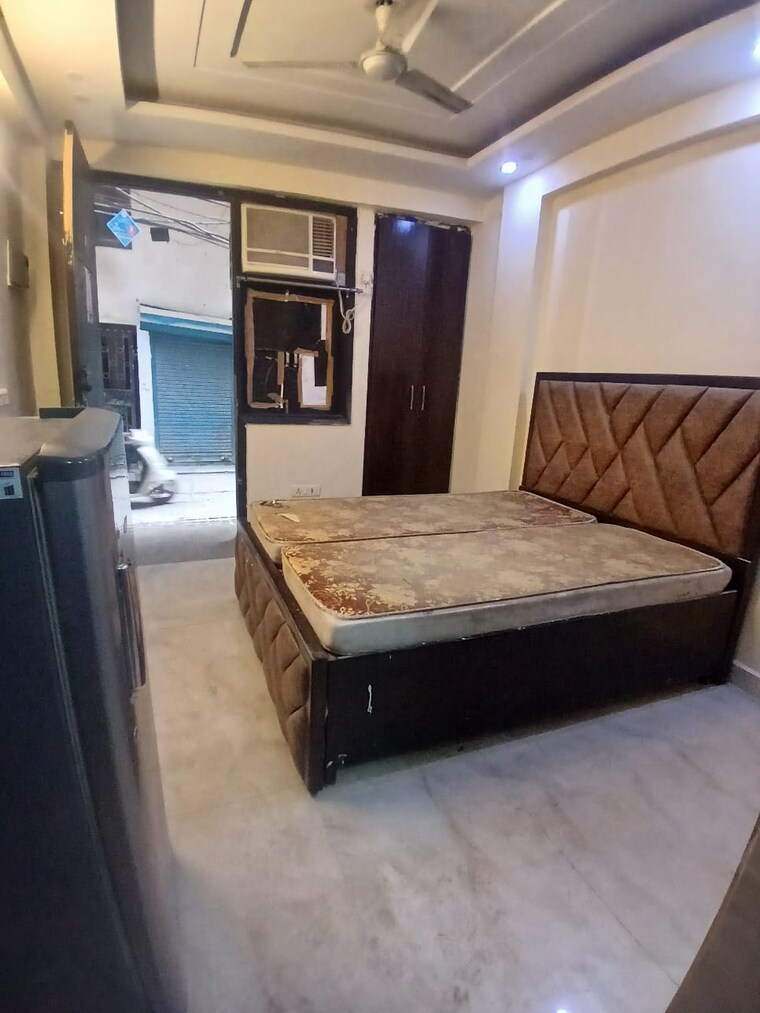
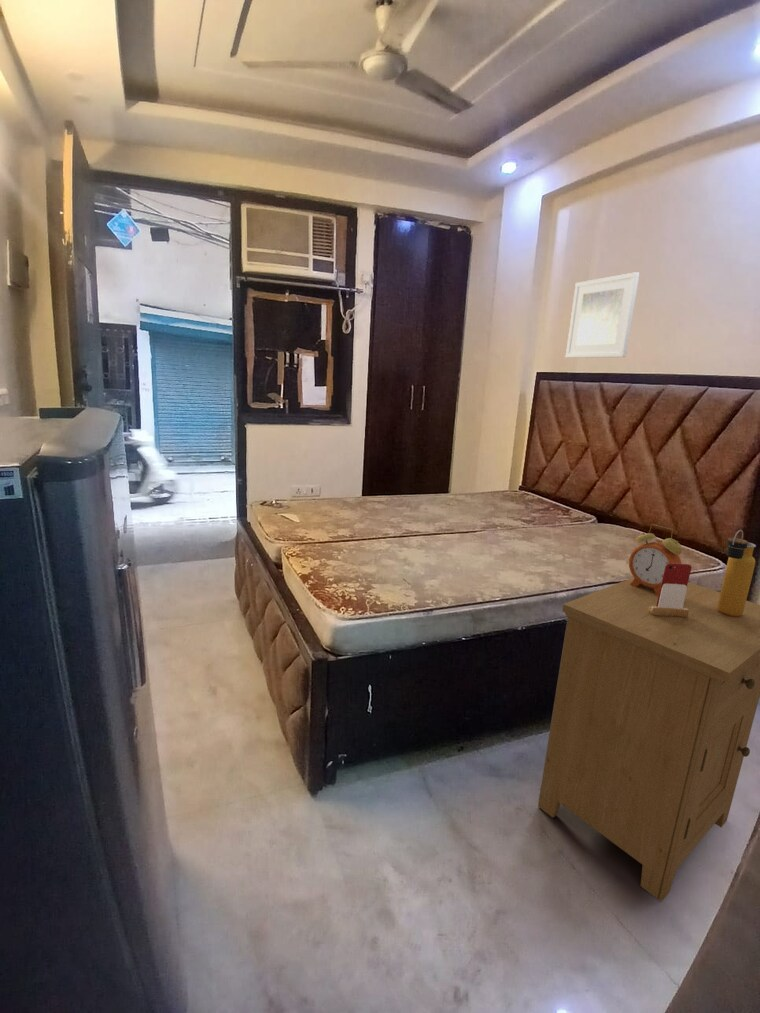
+ water bottle (735, 571)
+ phone (673, 588)
+ alarm clock (655, 557)
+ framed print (599, 318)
+ nightstand (658, 719)
